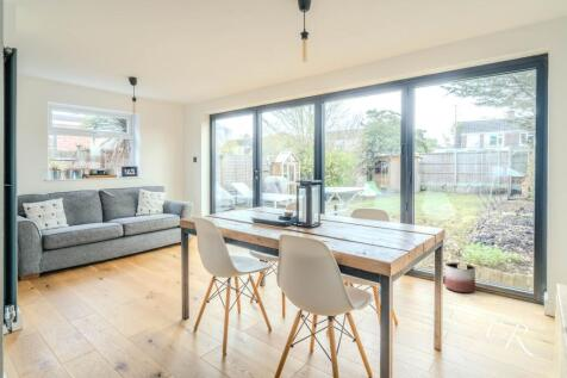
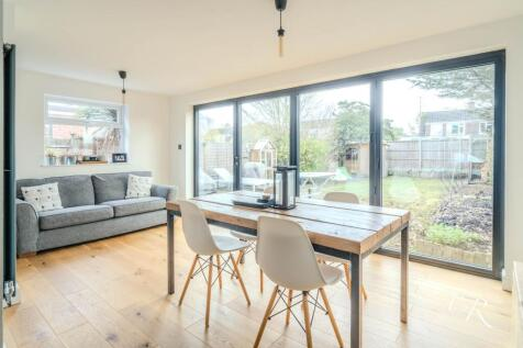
- planter (460, 277)
